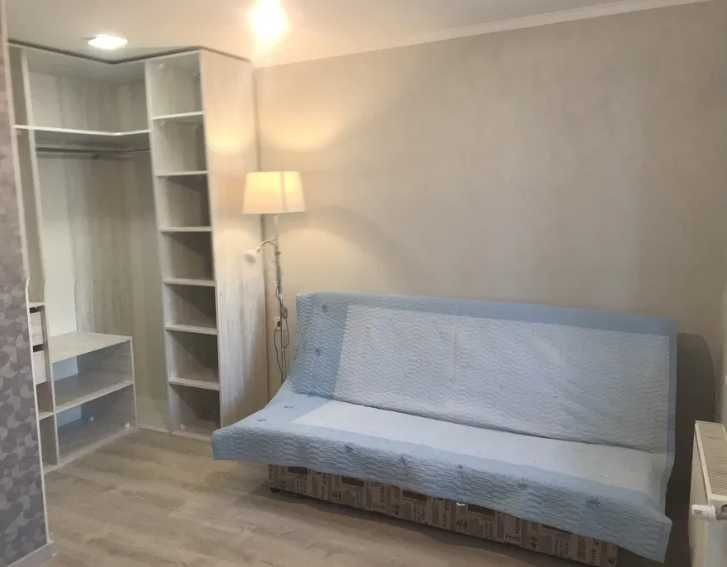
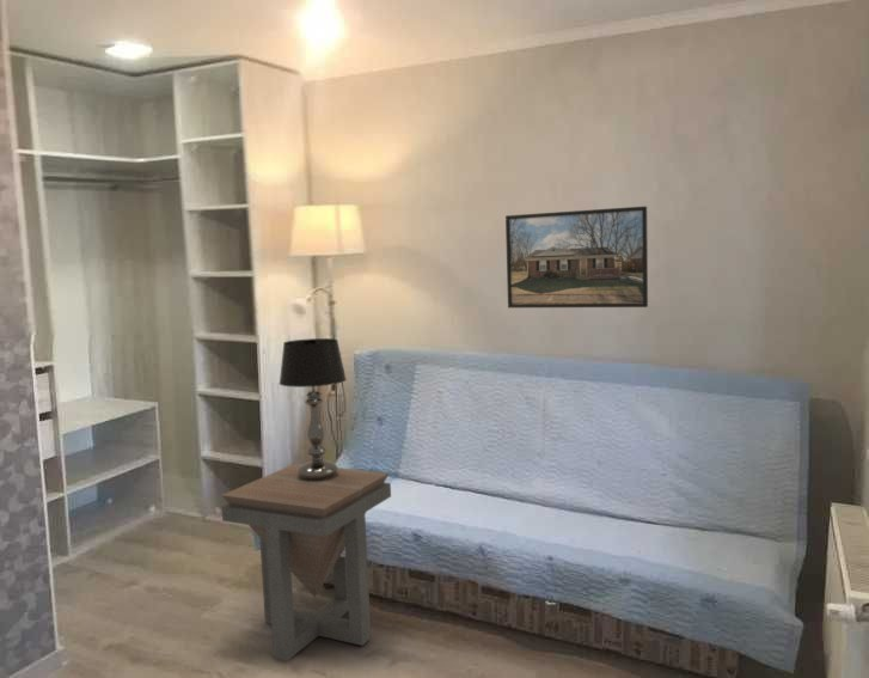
+ table lamp (314, 408)
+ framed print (574, 259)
+ side table (312, 557)
